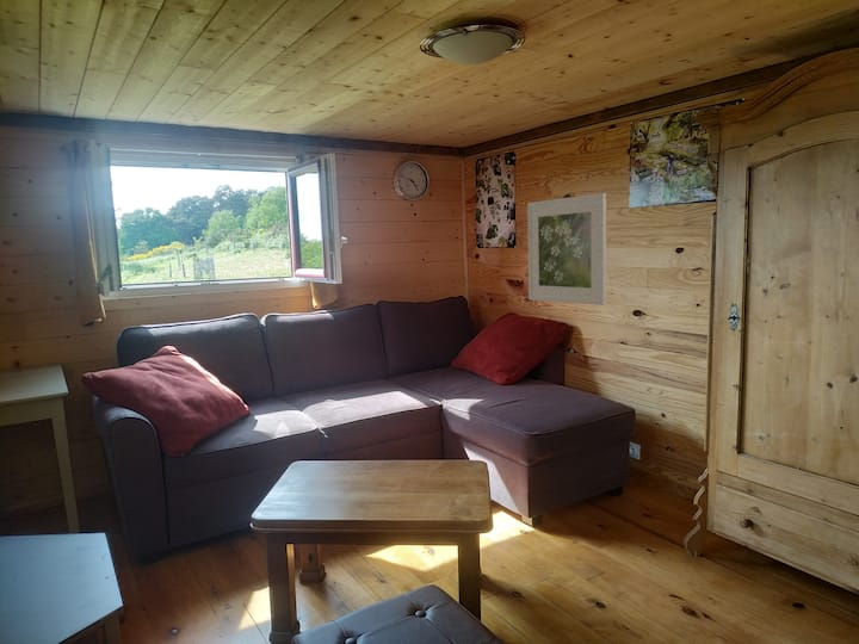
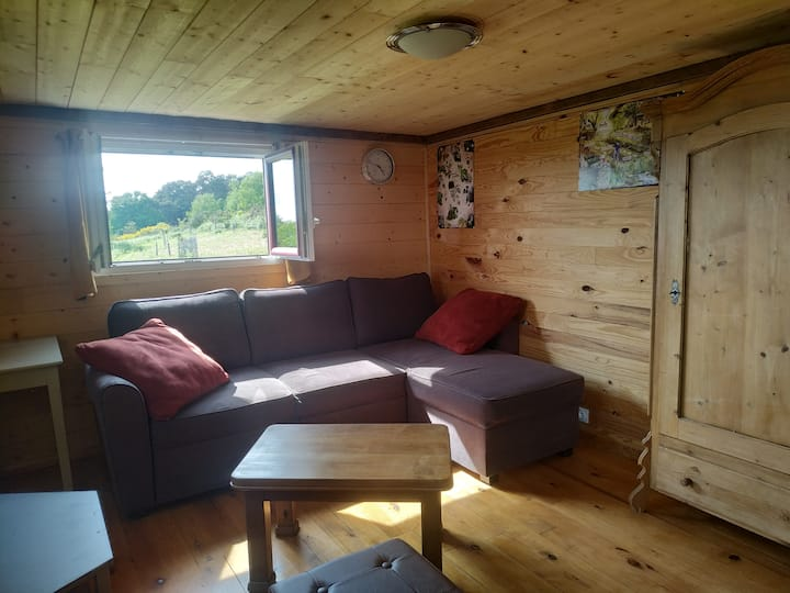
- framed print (563, 250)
